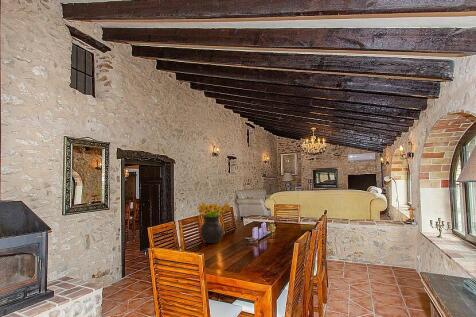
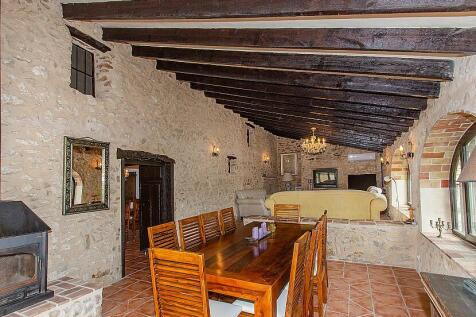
- flower arrangement (214, 222)
